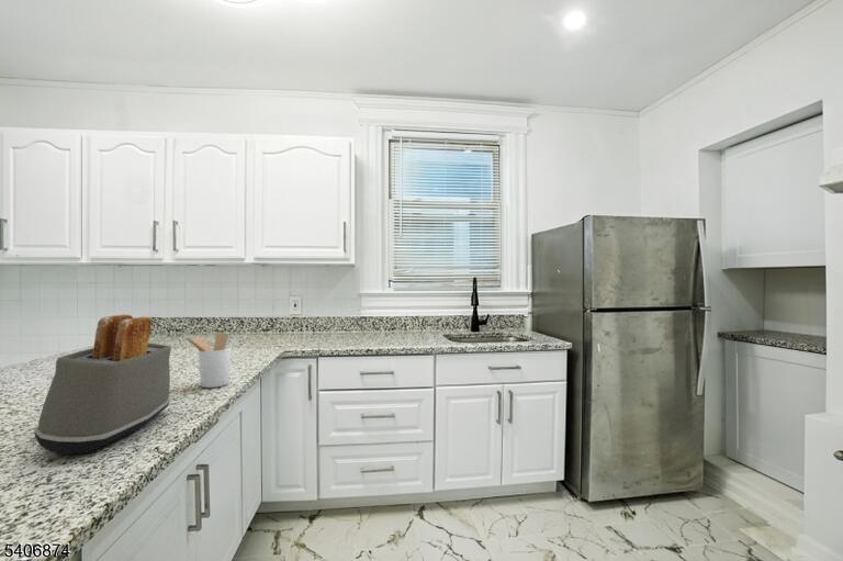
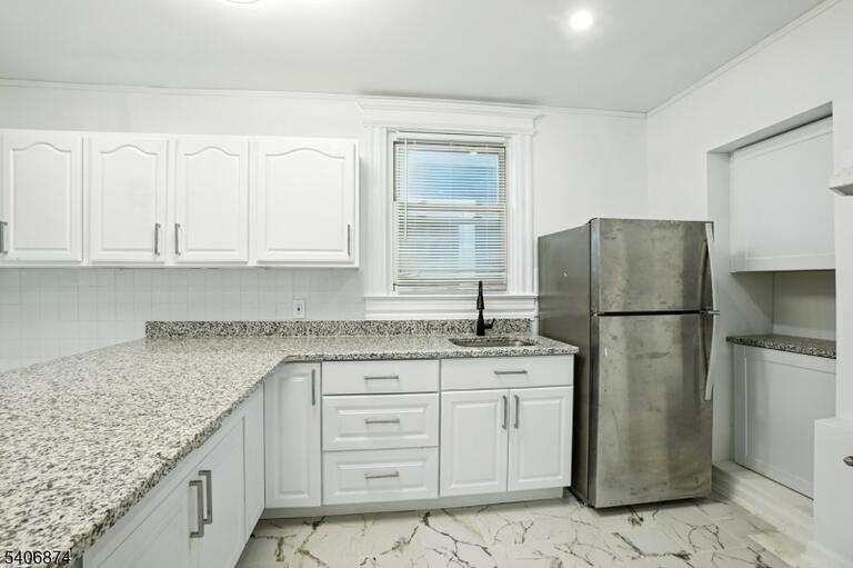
- utensil holder (206, 358)
- toaster (112, 372)
